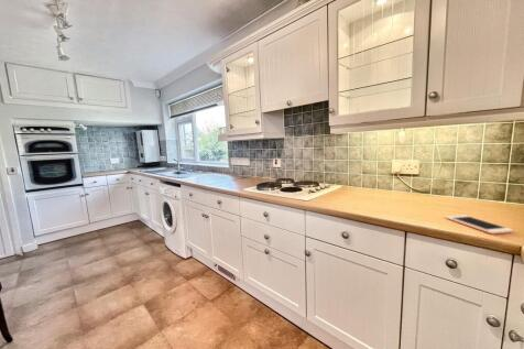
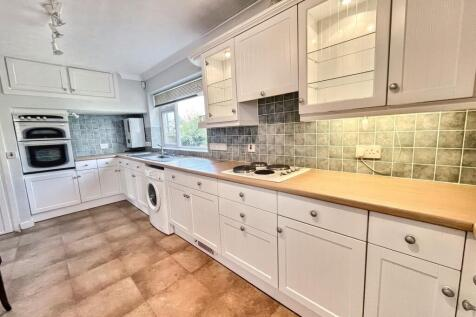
- cell phone (476, 222)
